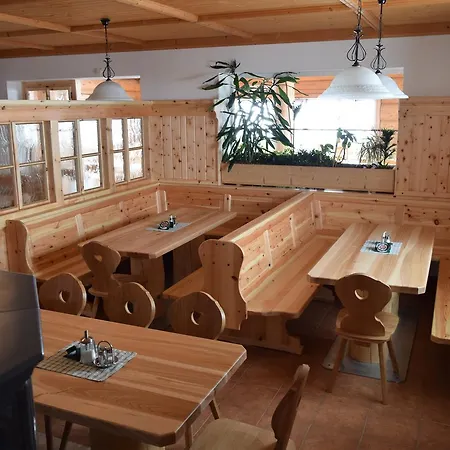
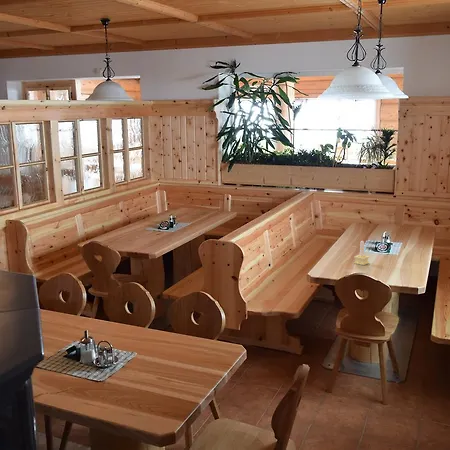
+ candle (361, 251)
